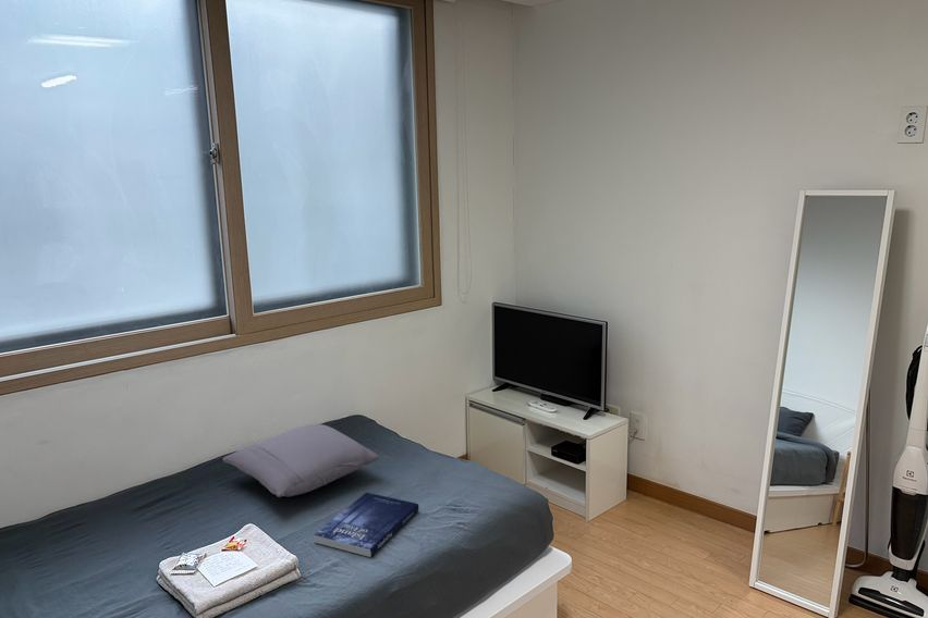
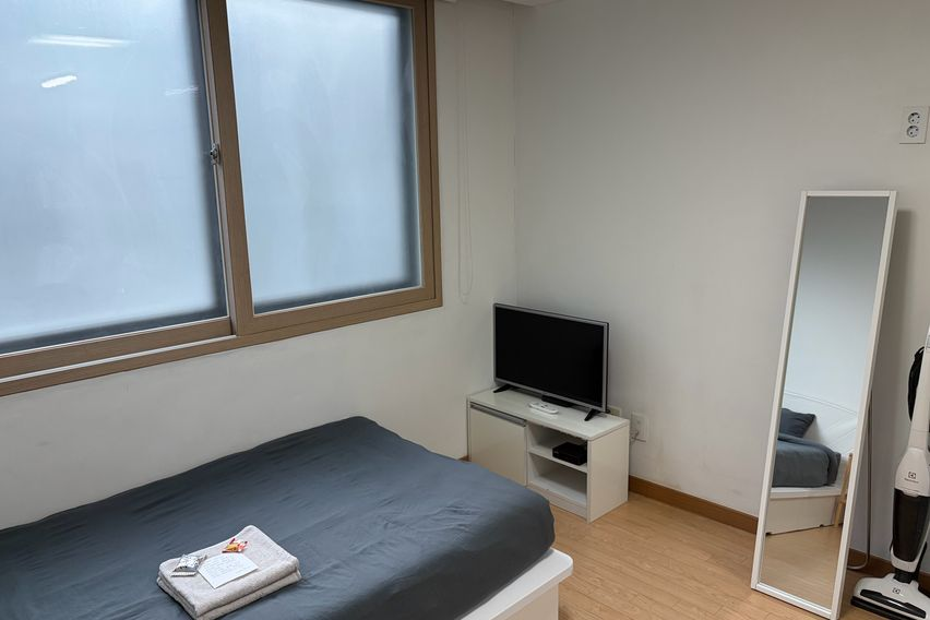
- pillow (301, 458)
- book (368, 522)
